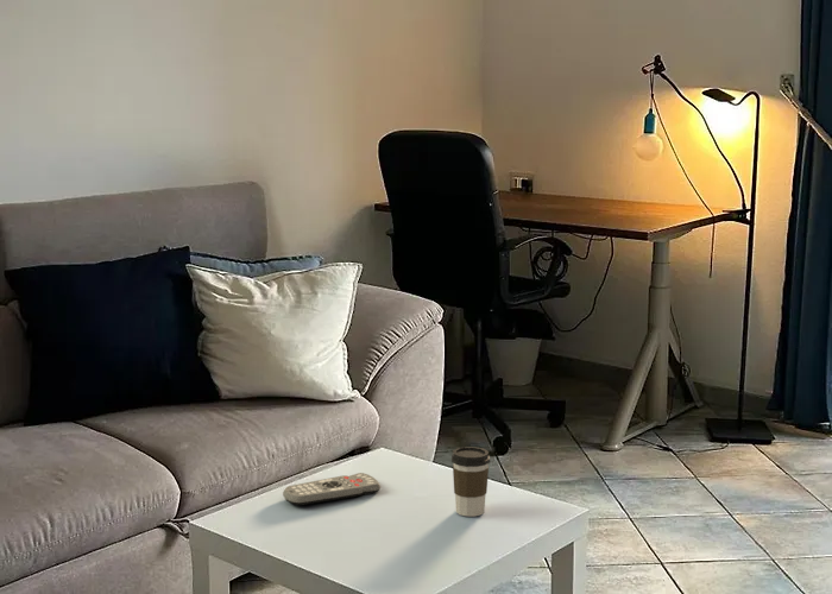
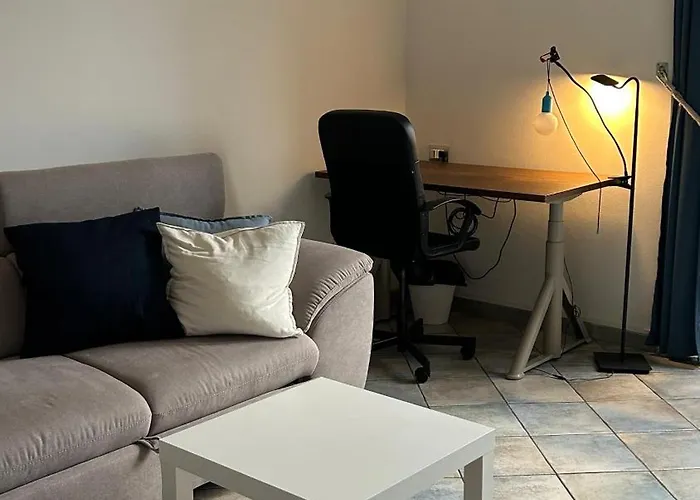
- remote control (330, 489)
- coffee cup (469, 481)
